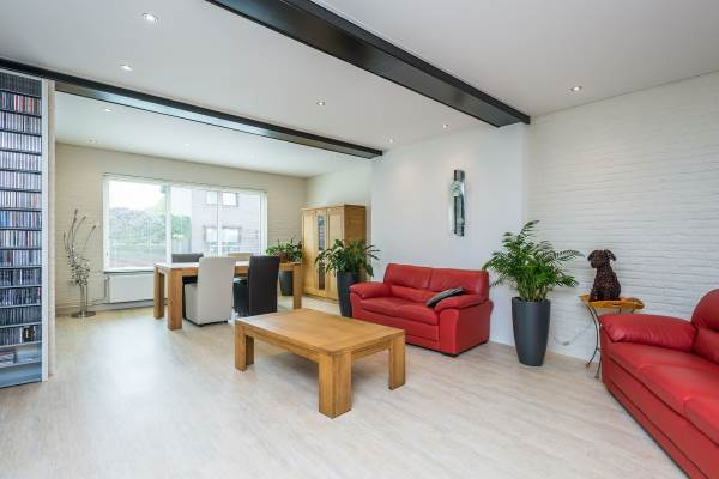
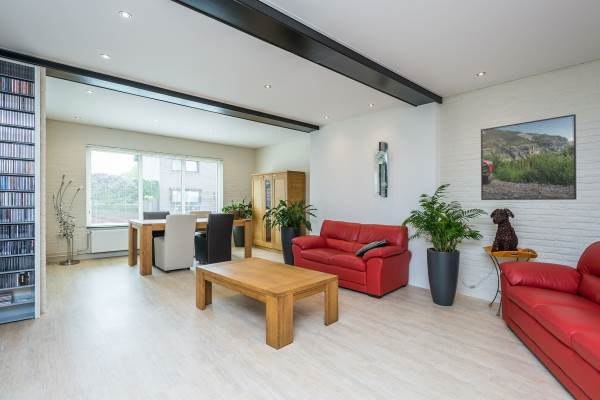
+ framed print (524, 161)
